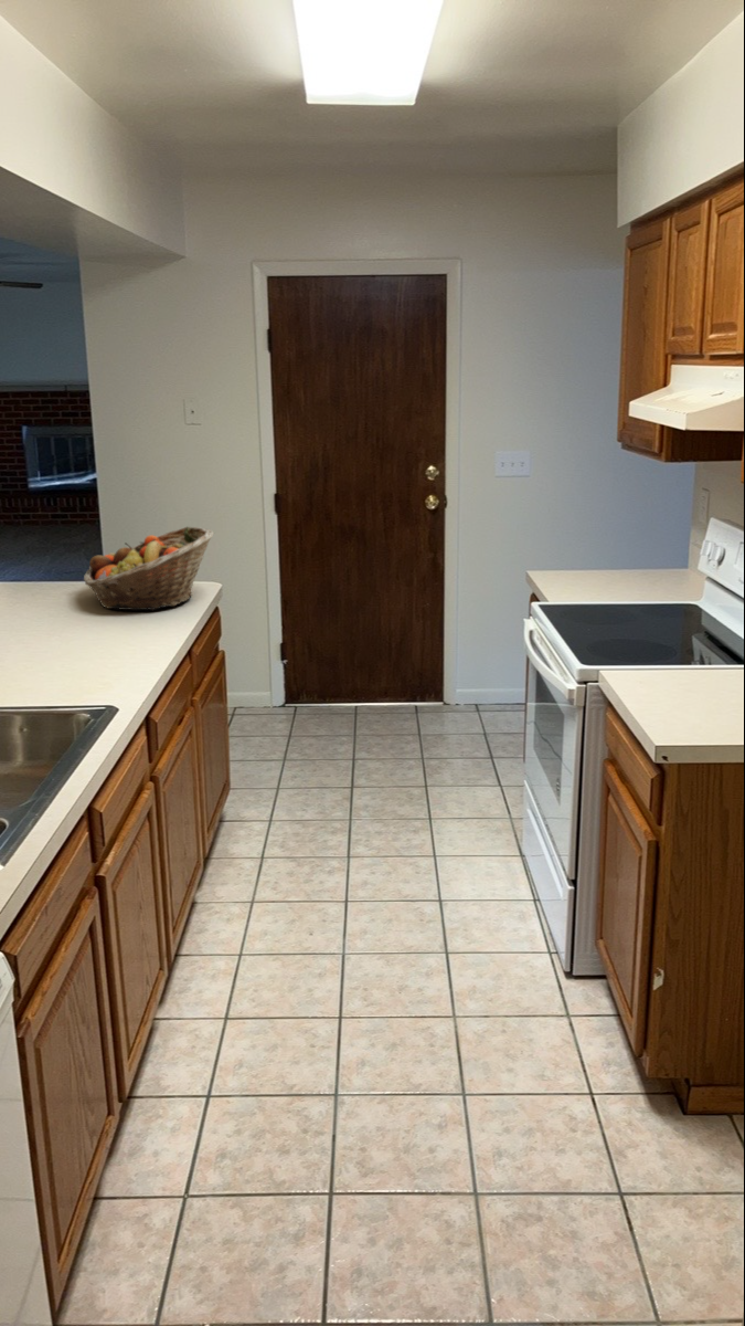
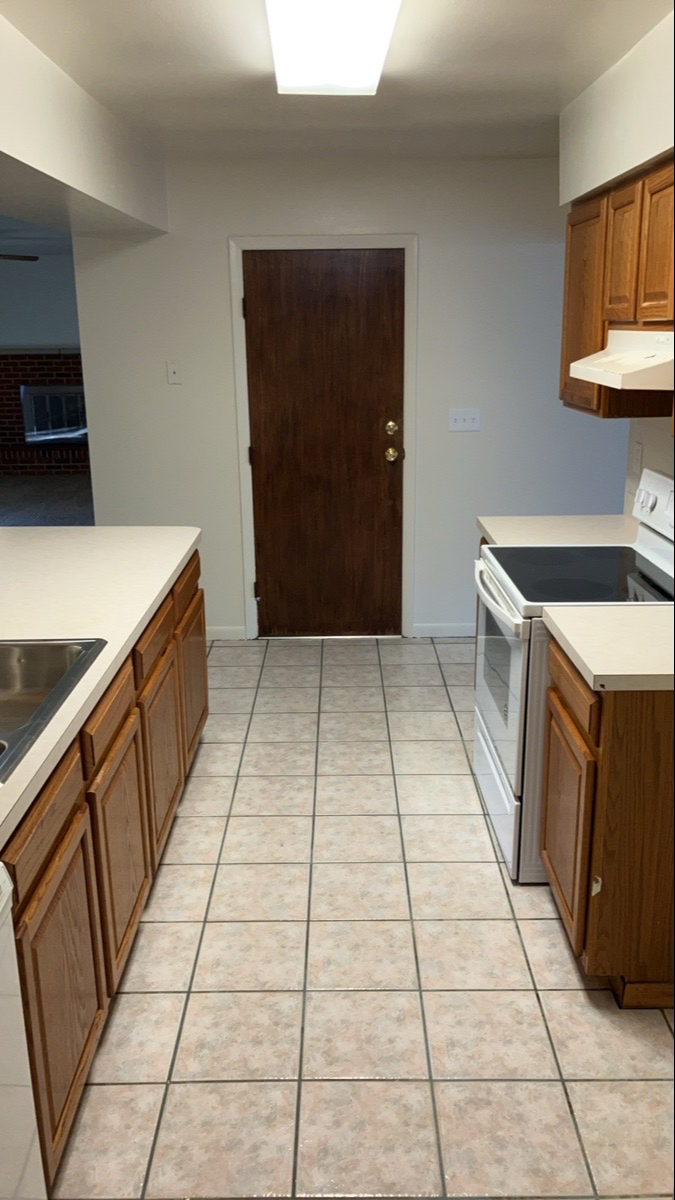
- fruit basket (149, 566)
